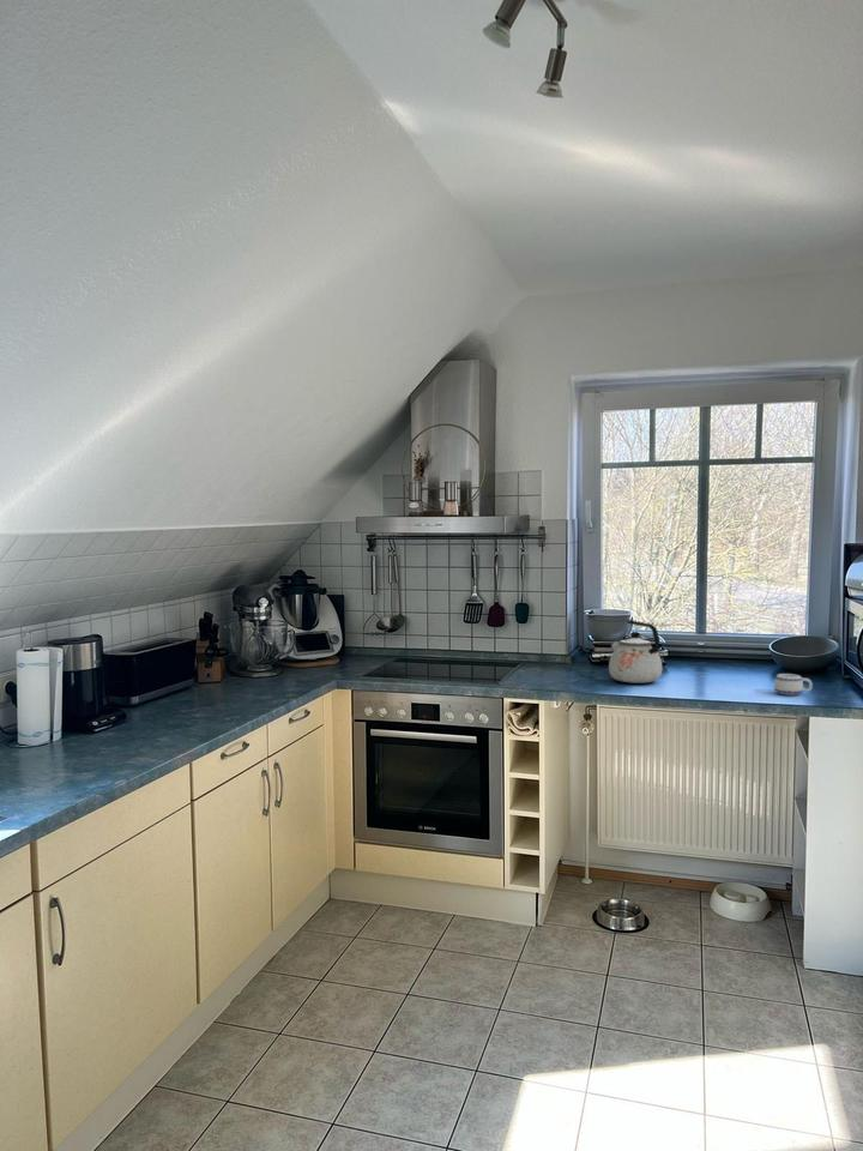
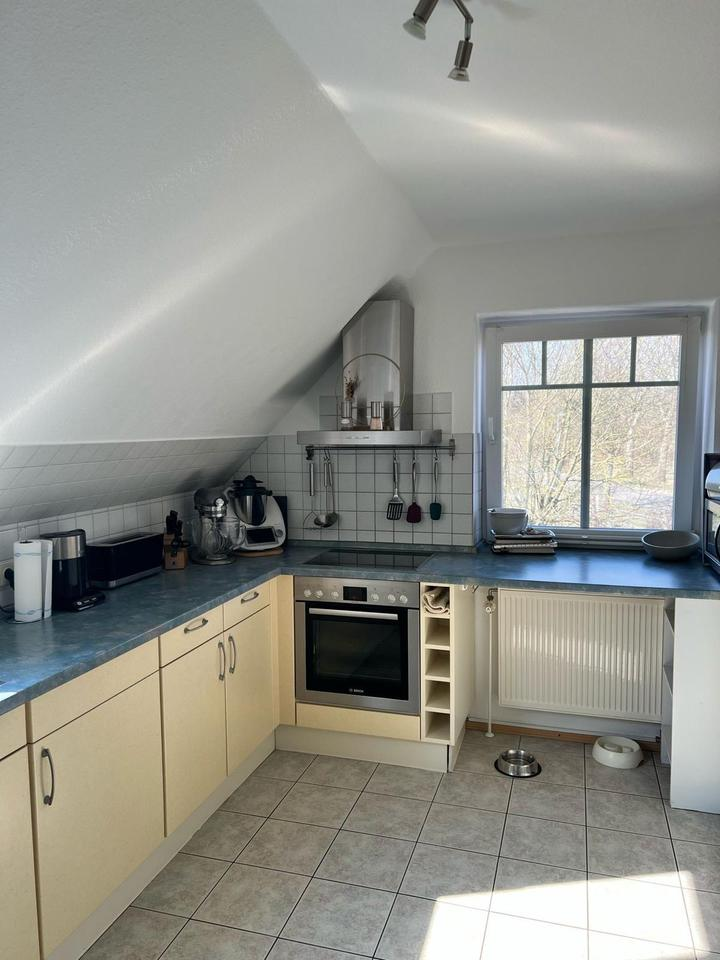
- kettle (634, 651)
- mug (792, 683)
